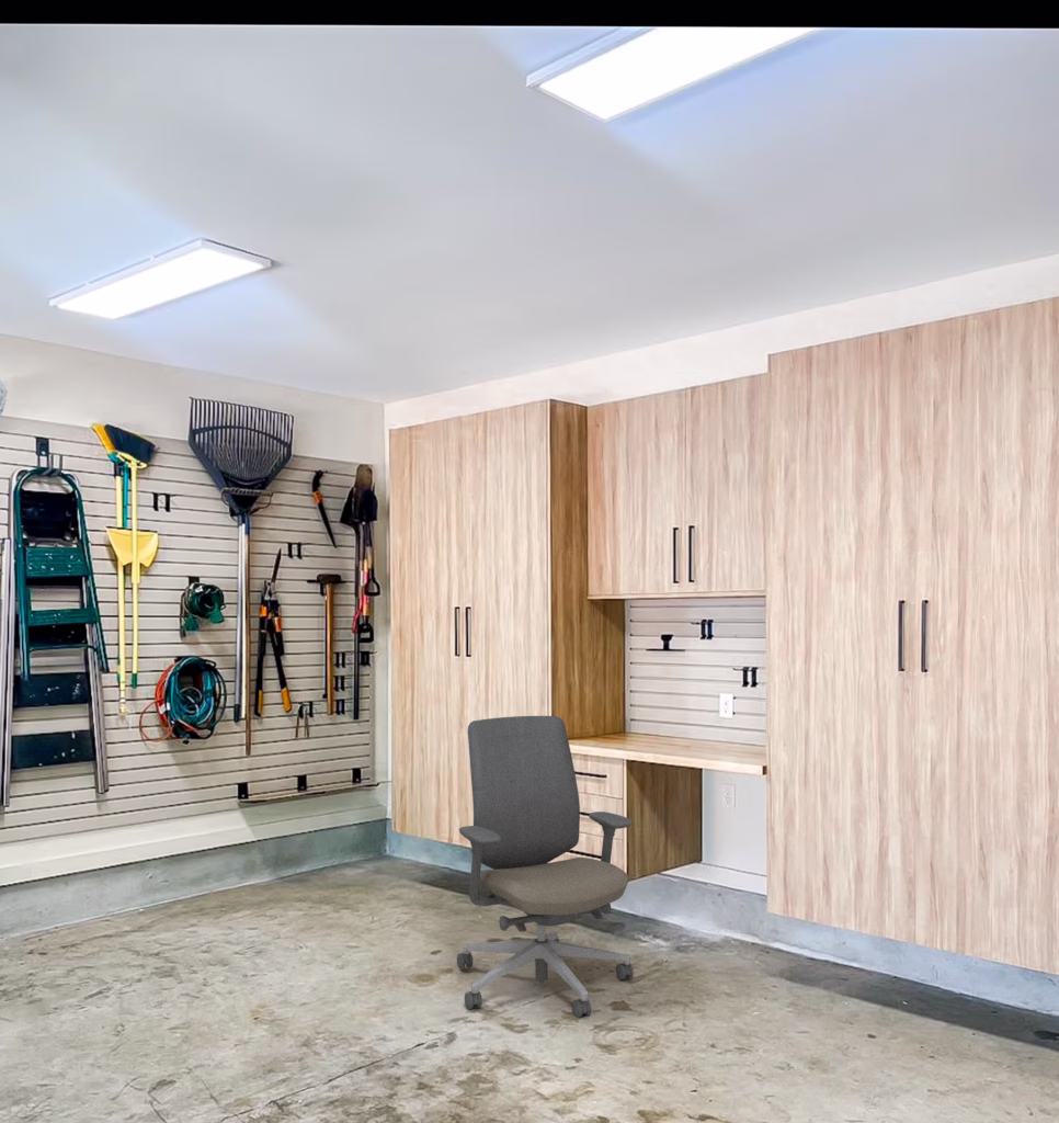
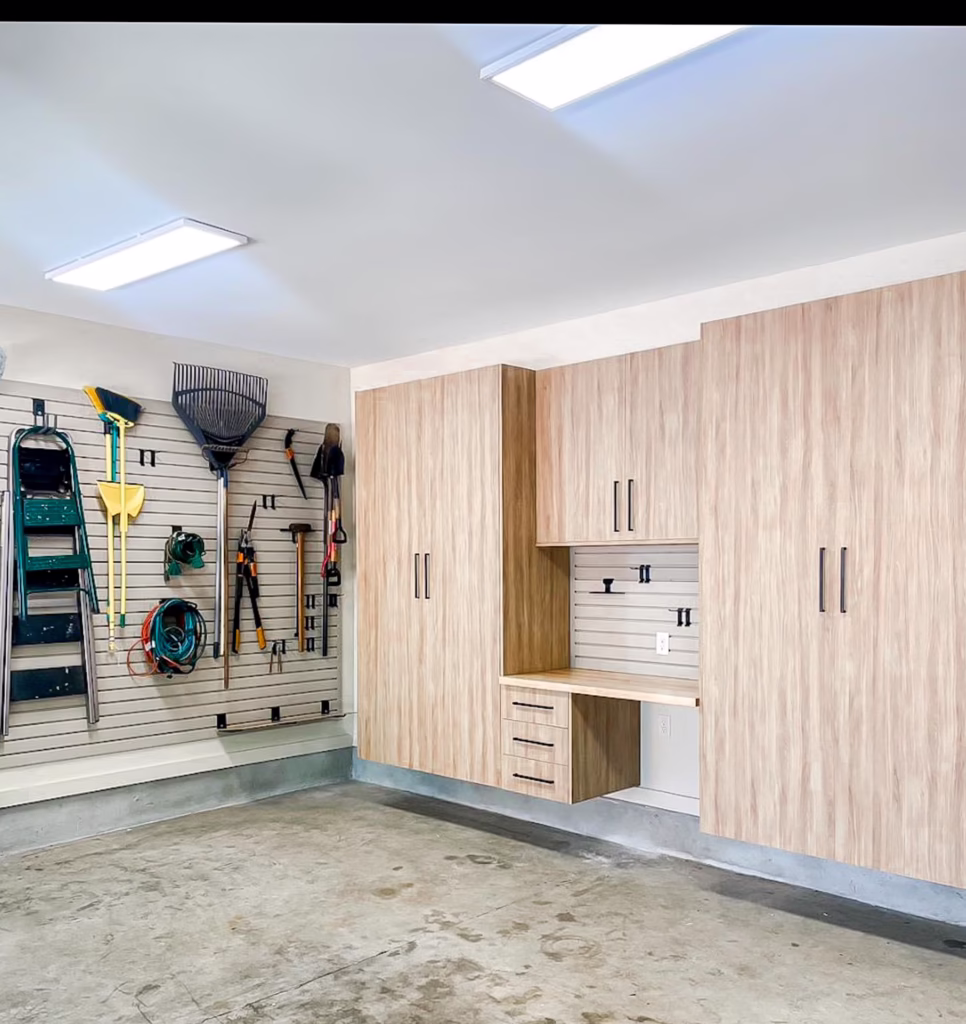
- office chair (543, 854)
